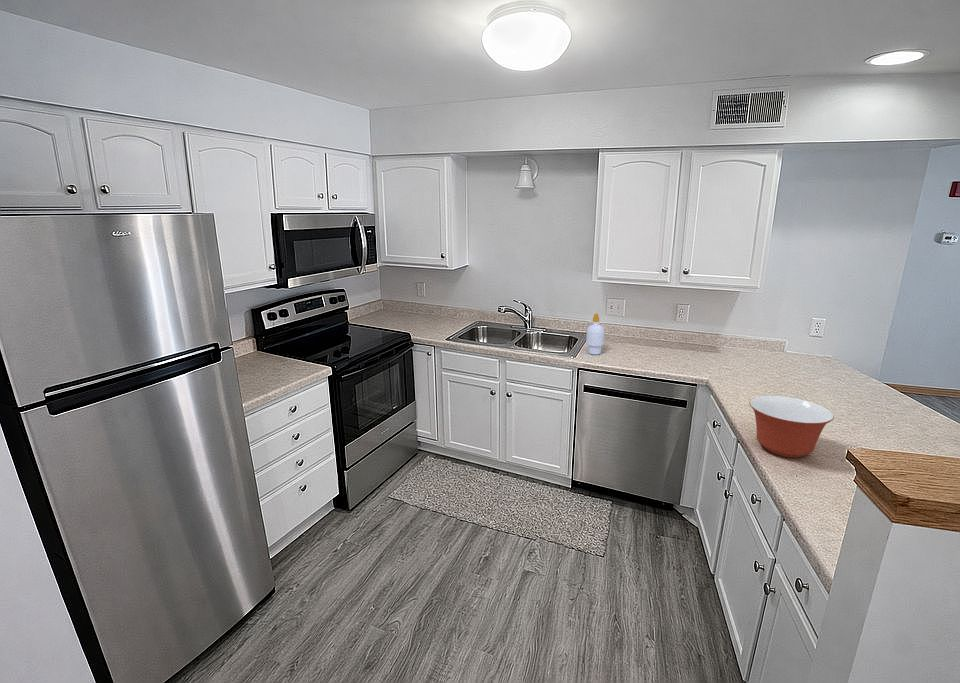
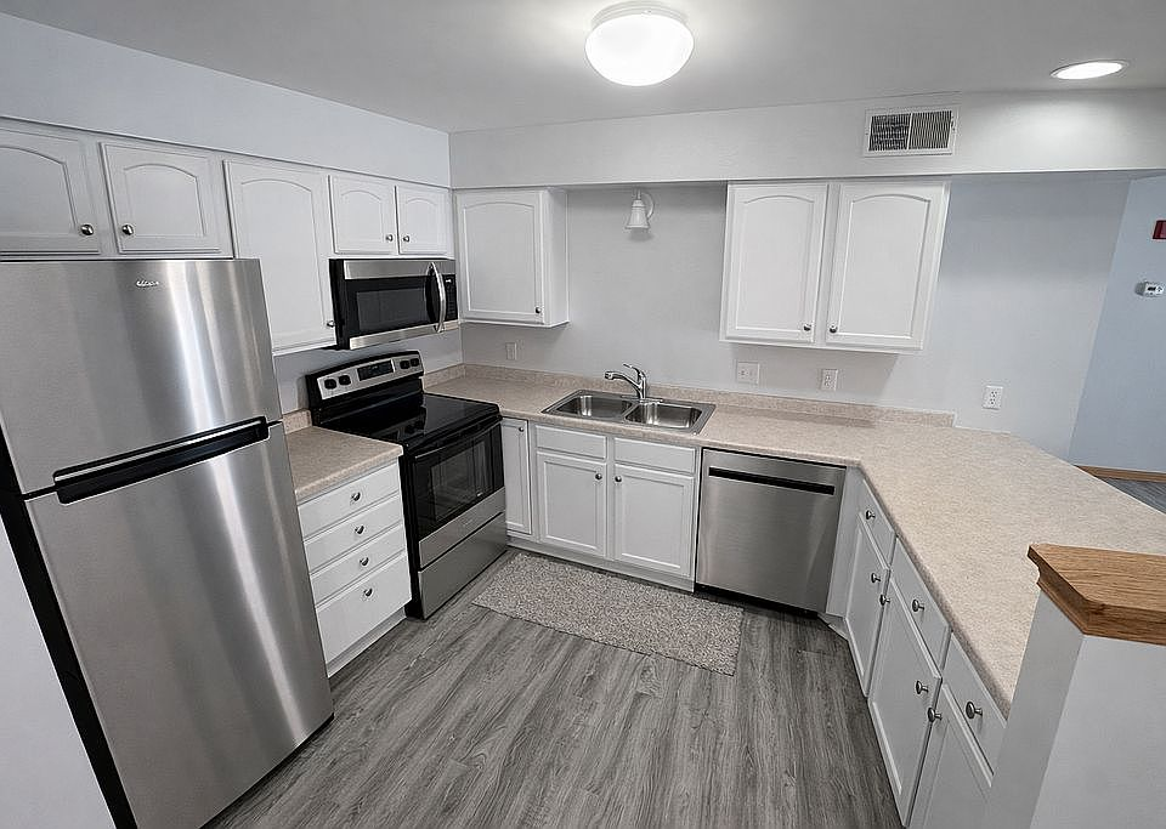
- soap bottle (595, 333)
- mixing bowl (786, 429)
